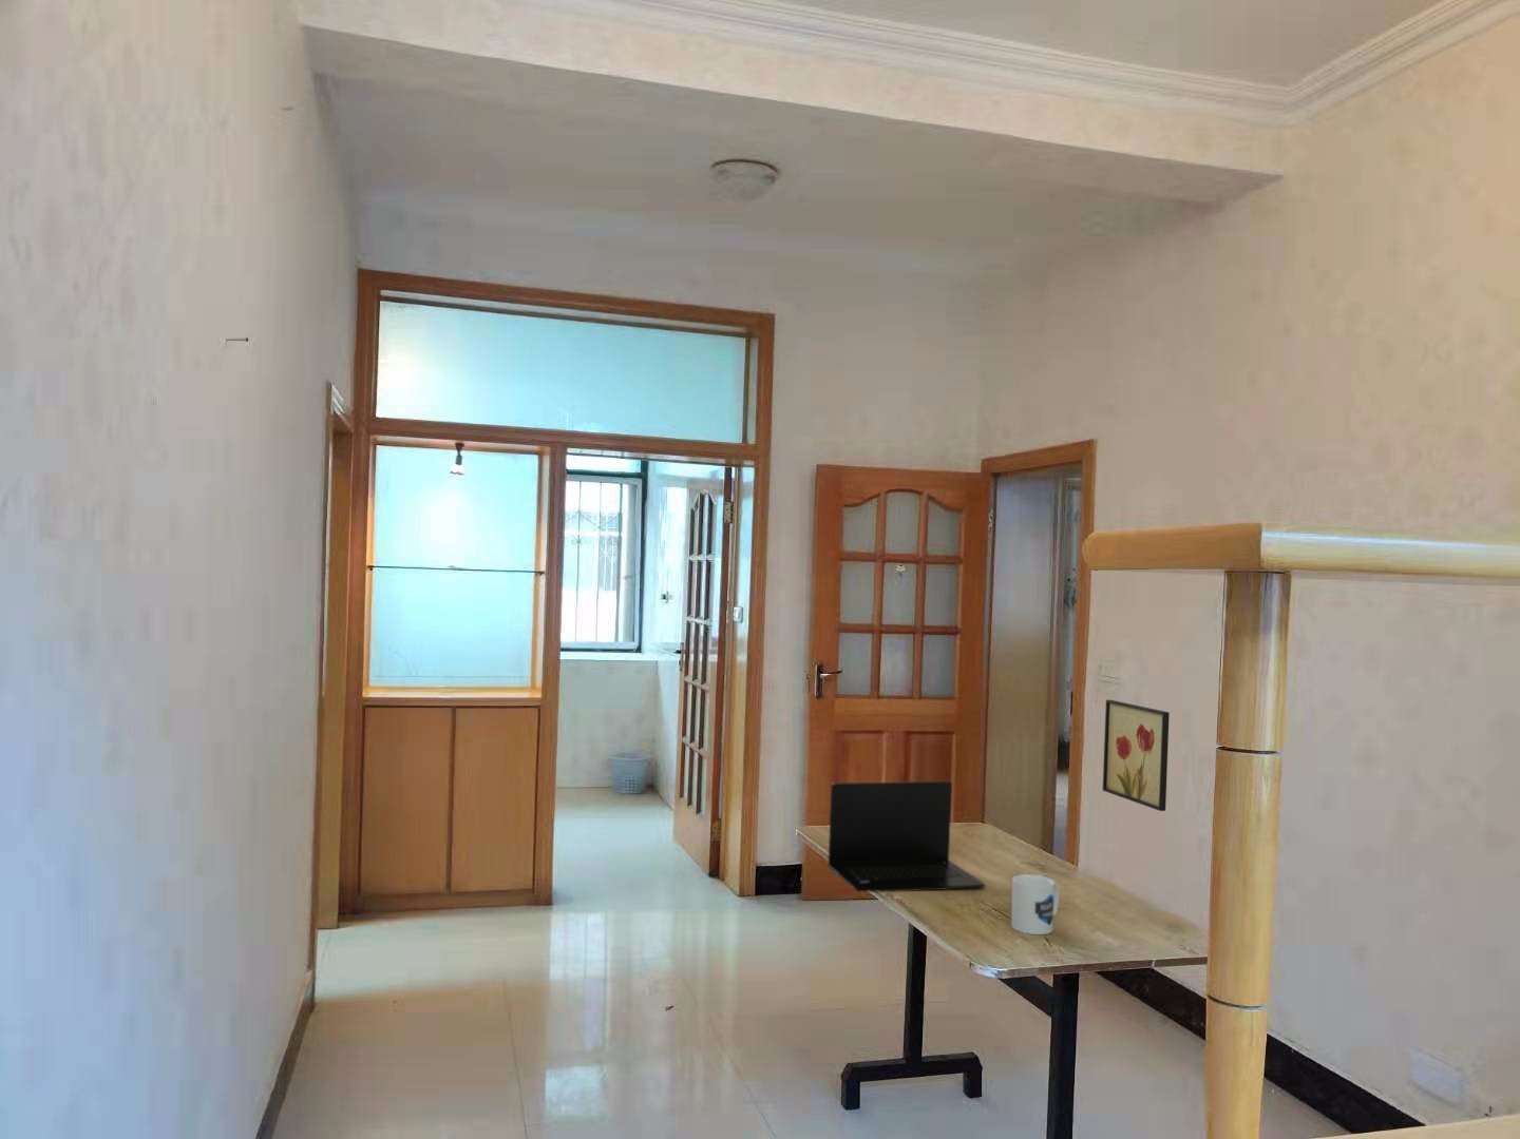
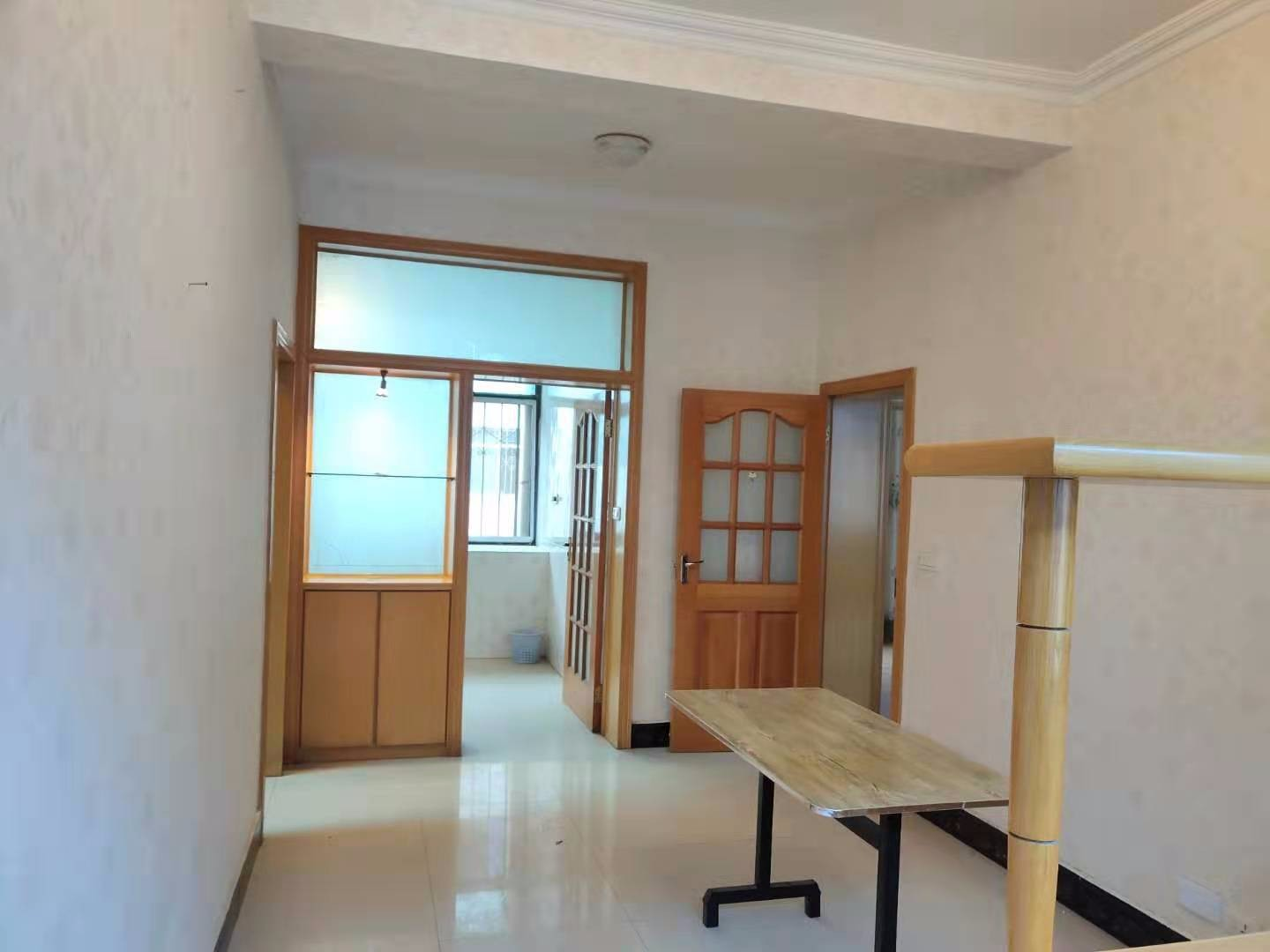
- wall art (1136, 753)
- mug (1038, 903)
- laptop (907, 834)
